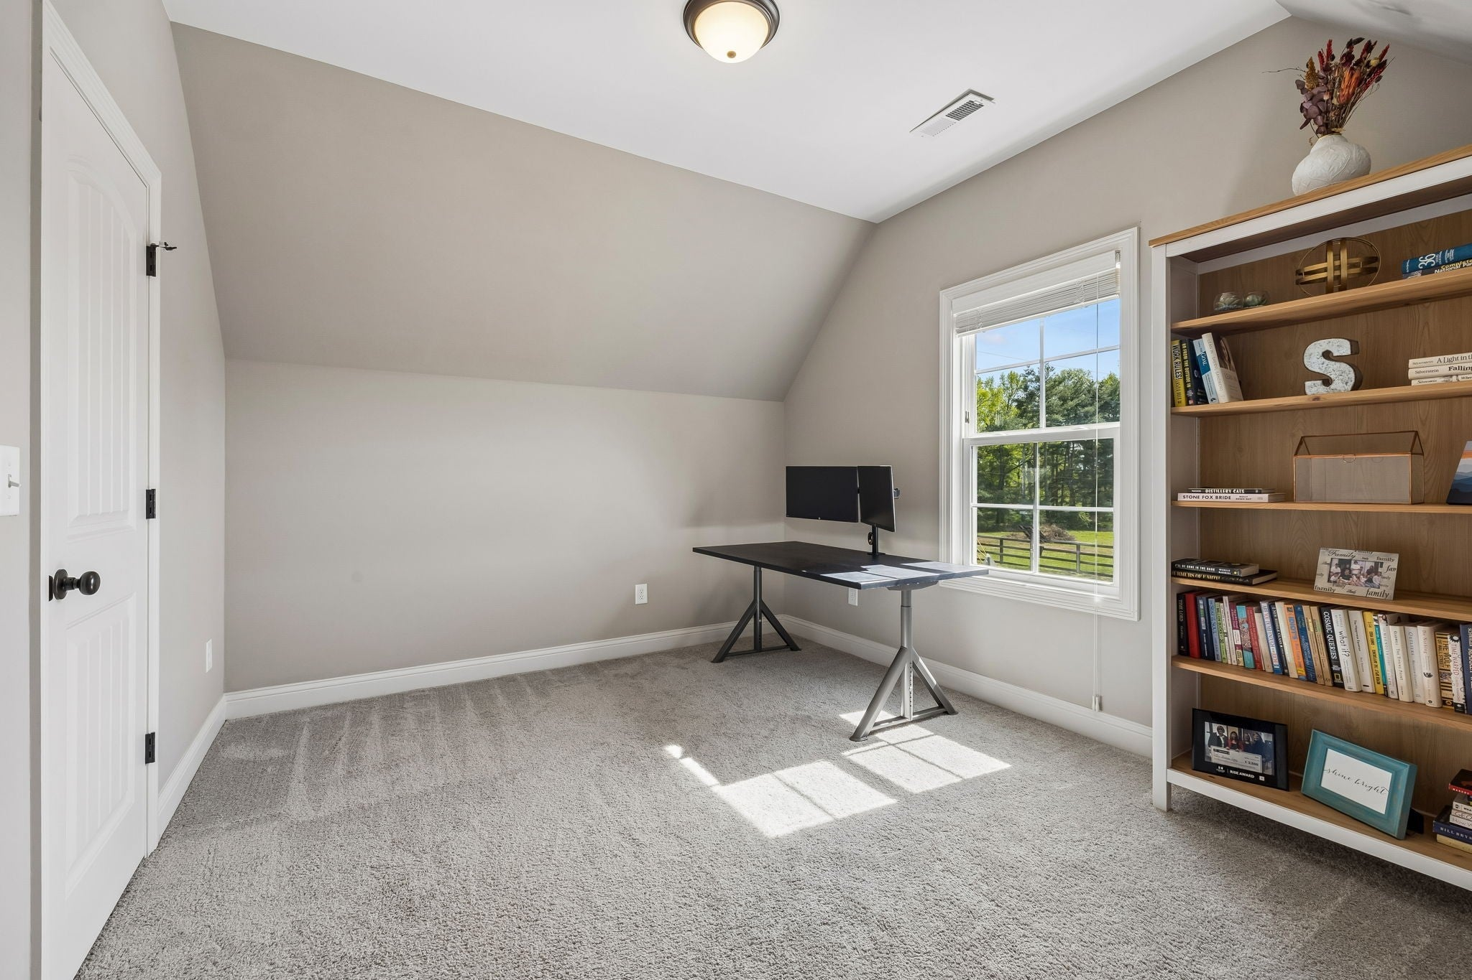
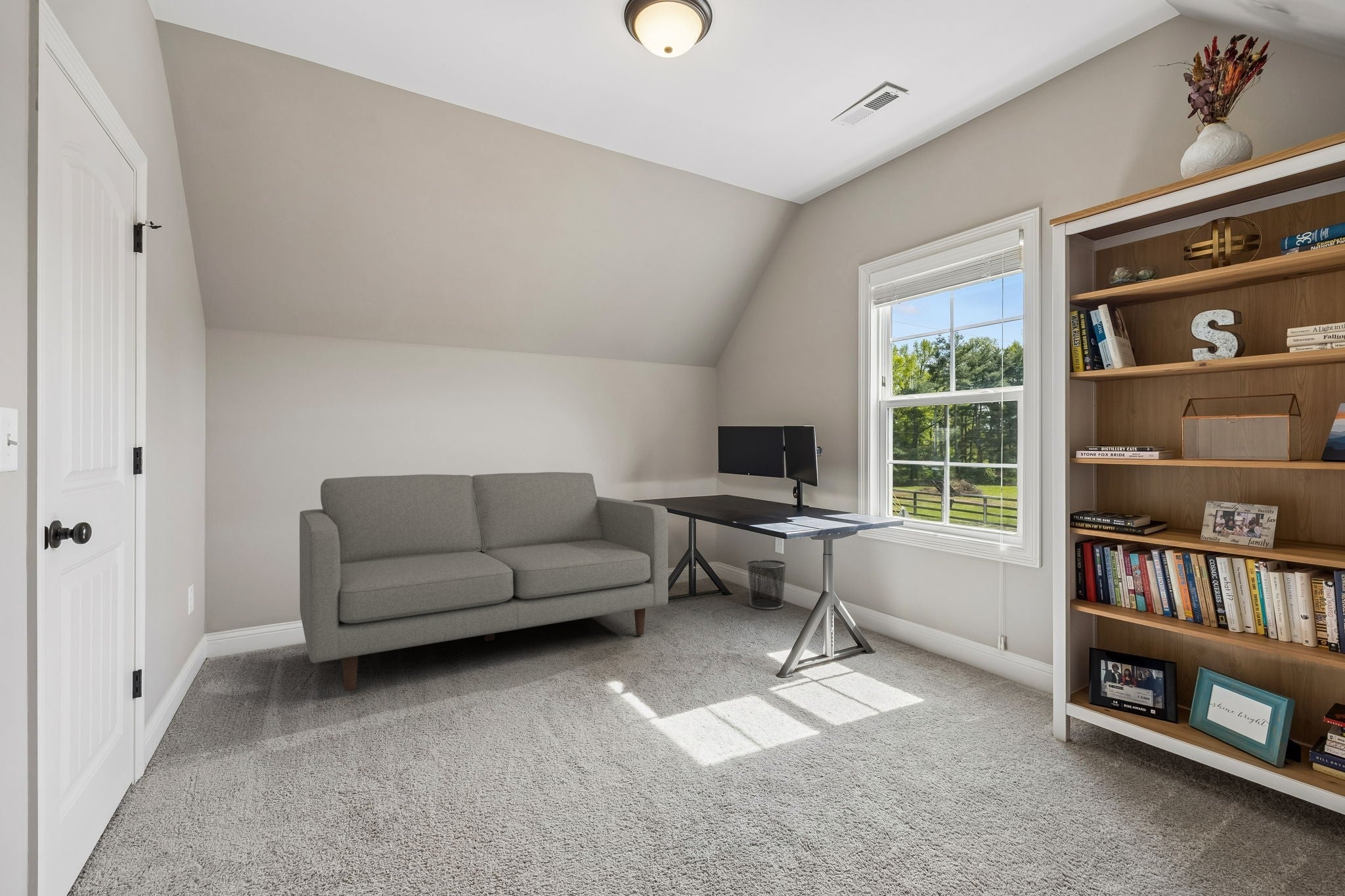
+ waste bin (766, 584)
+ sofa (489, 557)
